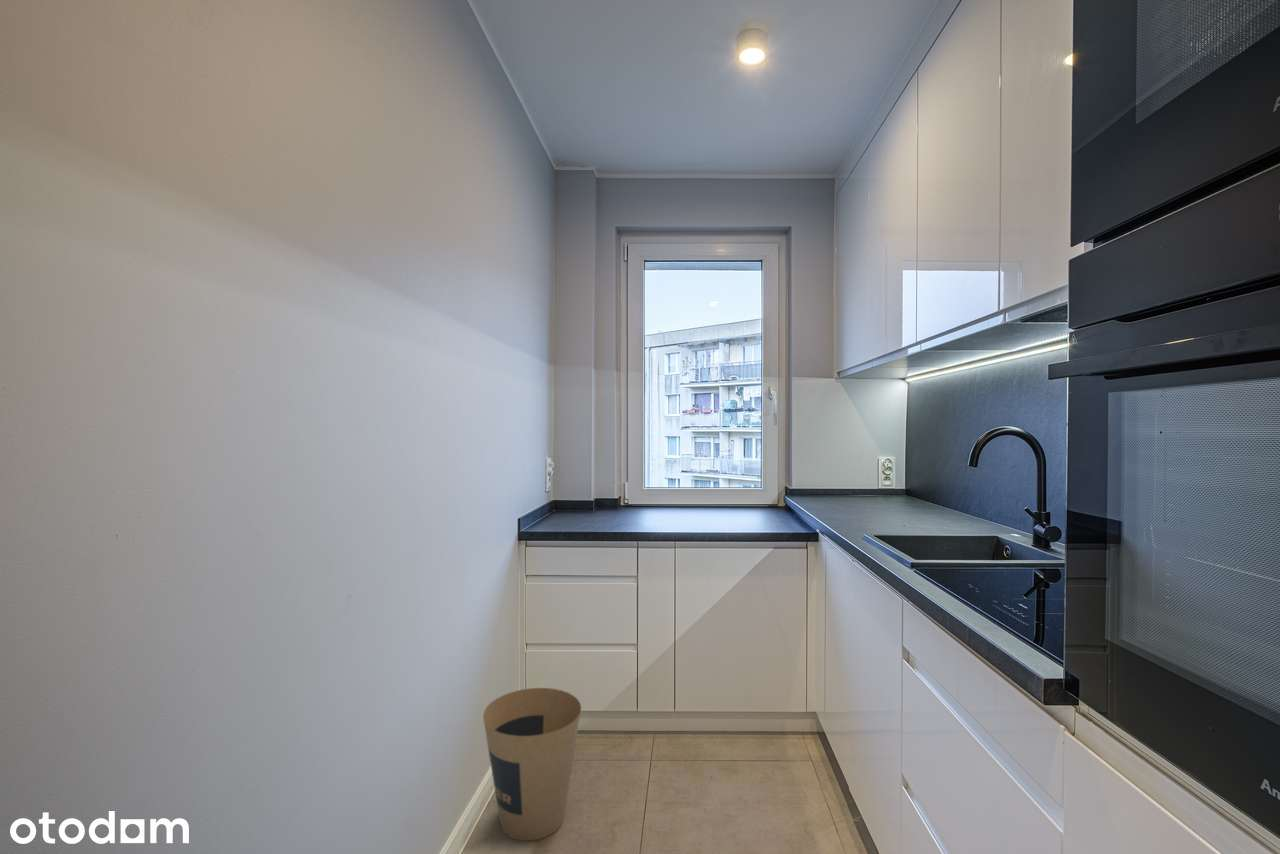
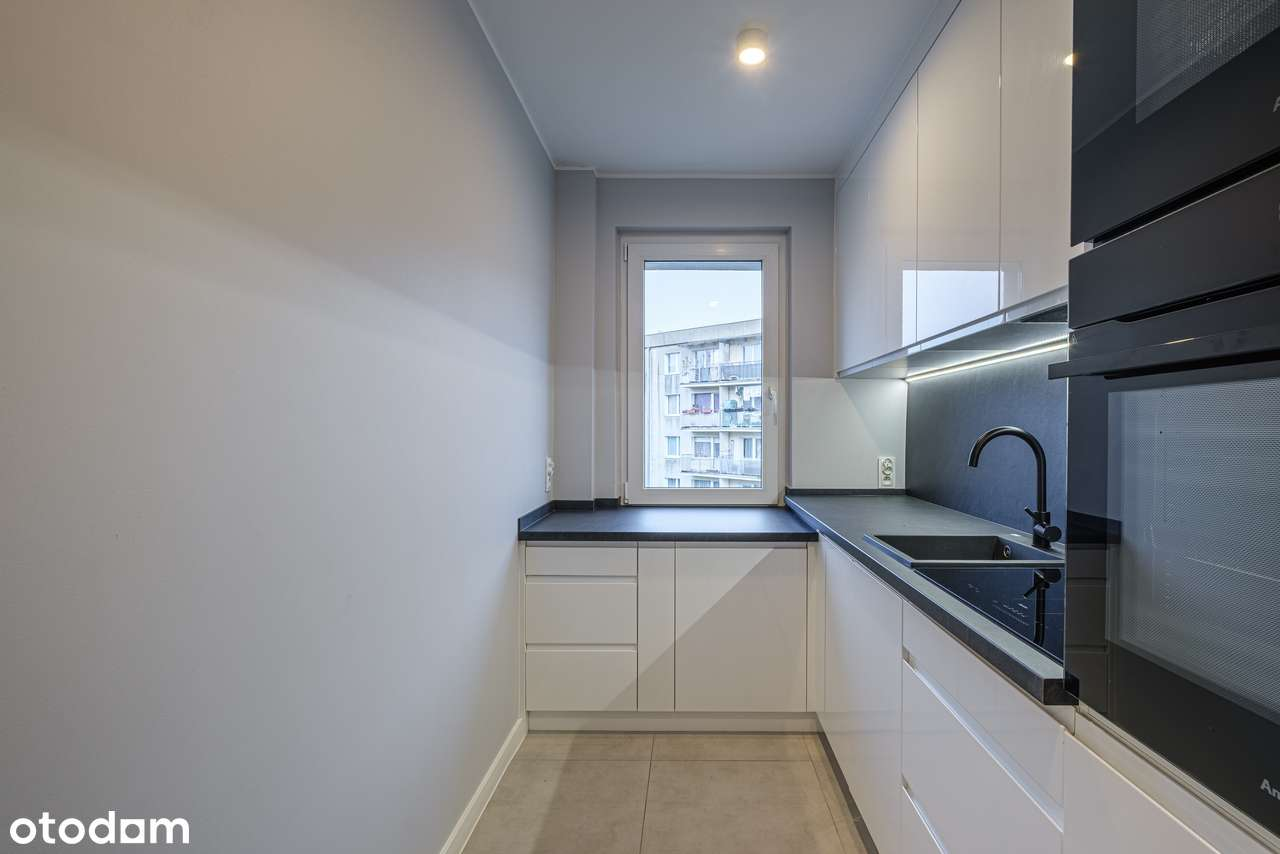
- trash can (532, 764)
